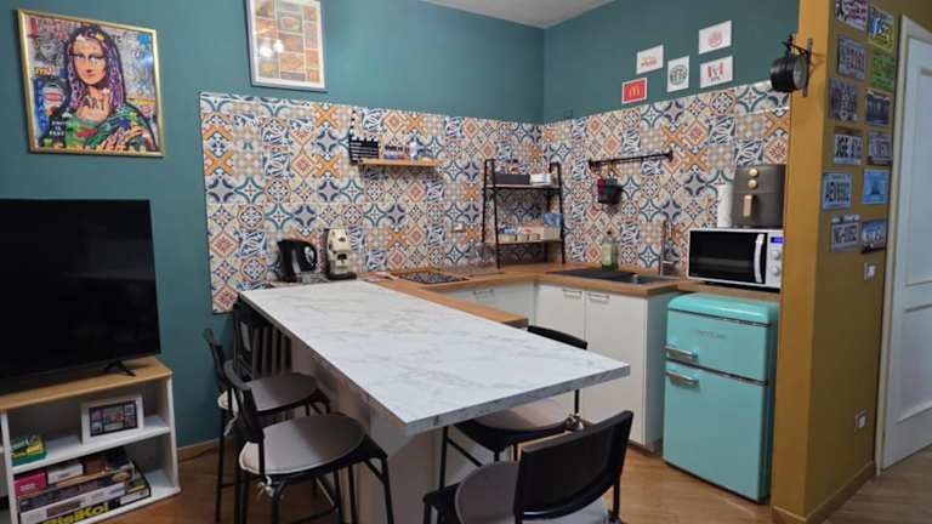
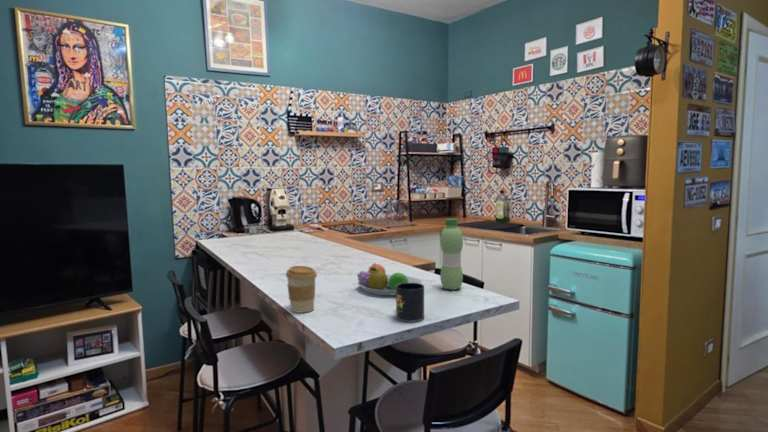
+ fruit bowl (389, 276)
+ mug (407, 299)
+ water bottle (451, 253)
+ coffee cup (301, 288)
